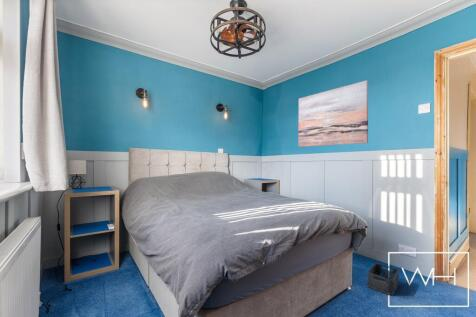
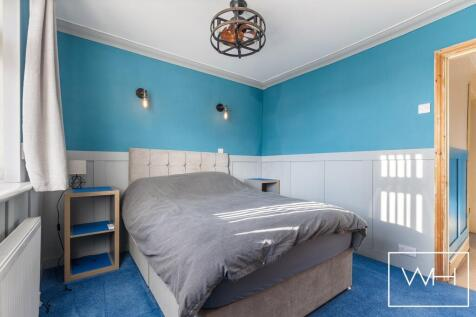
- storage bin (383, 277)
- wall art (328, 118)
